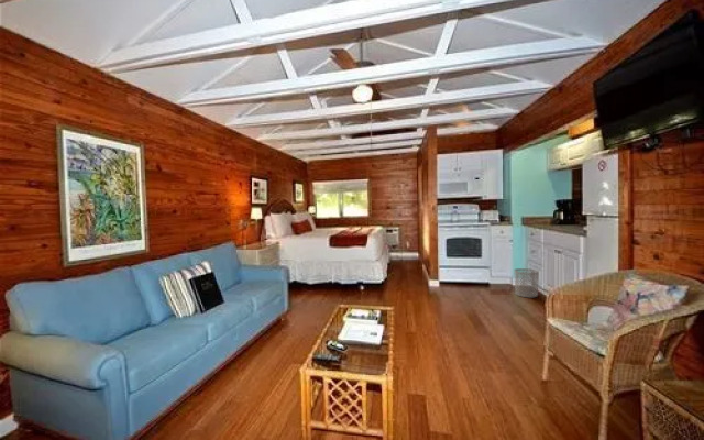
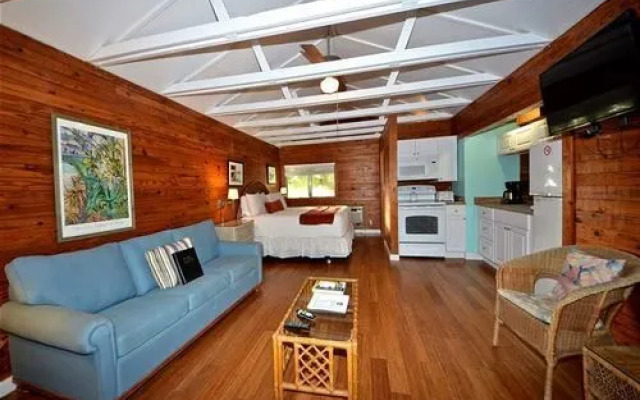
- waste bin (526, 283)
